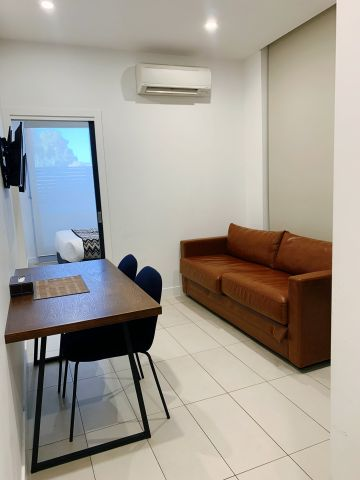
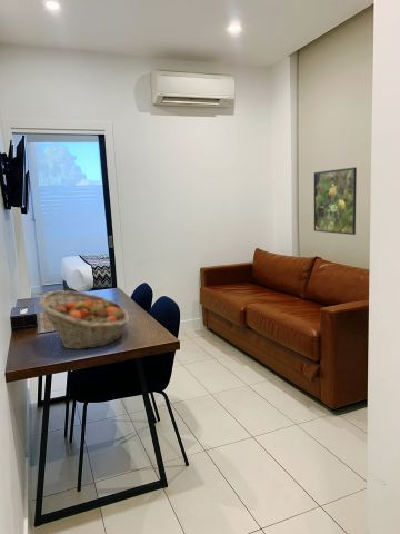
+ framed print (333, 201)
+ fruit basket (86, 315)
